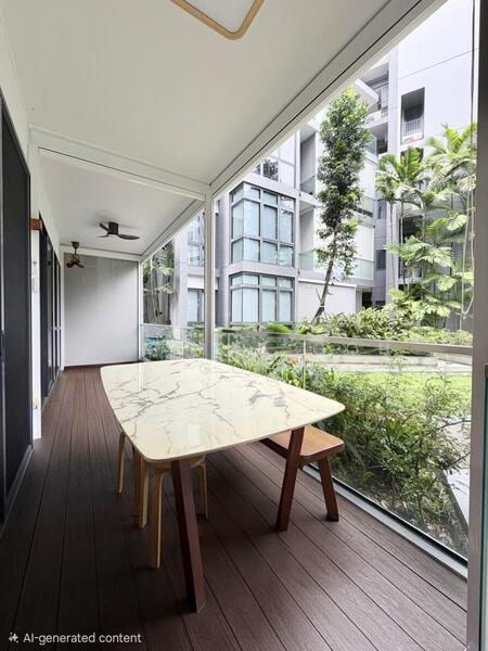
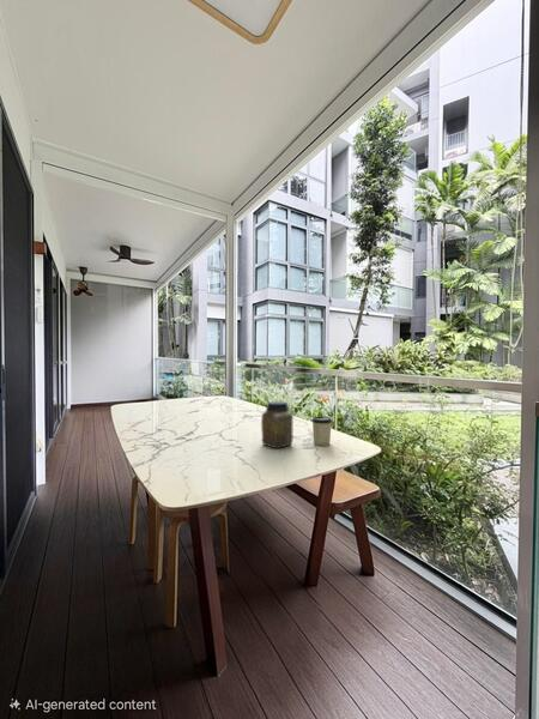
+ jar (277, 423)
+ cup (321, 430)
